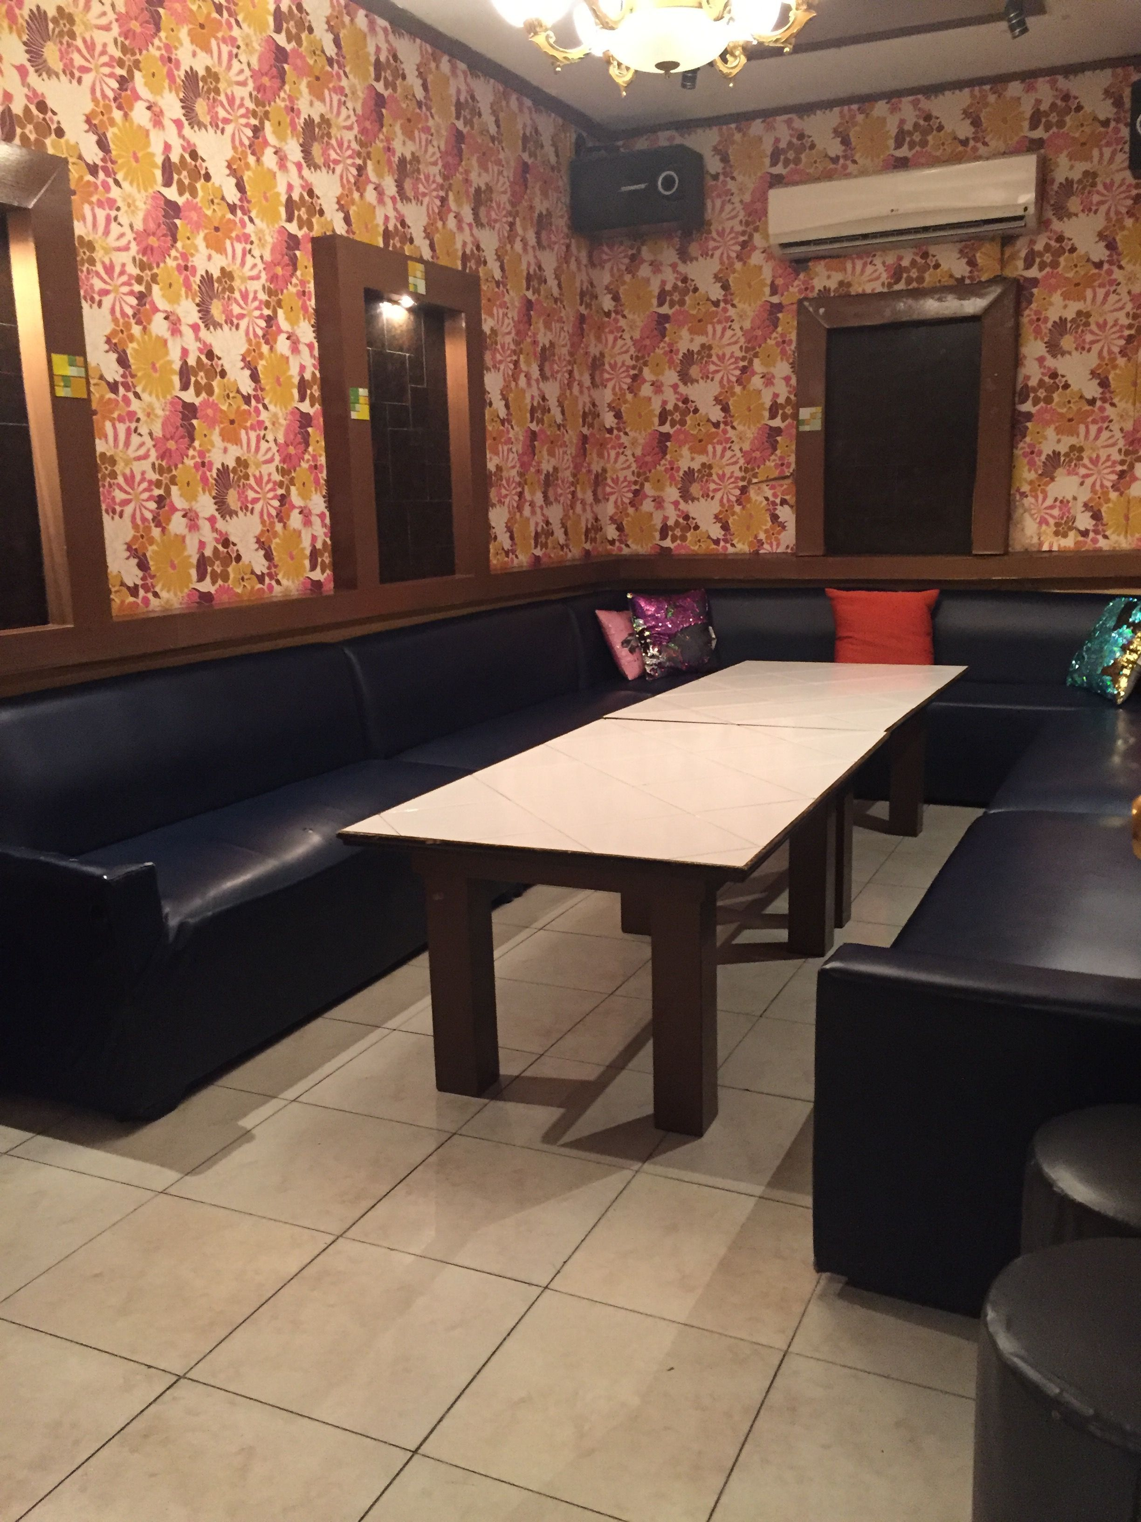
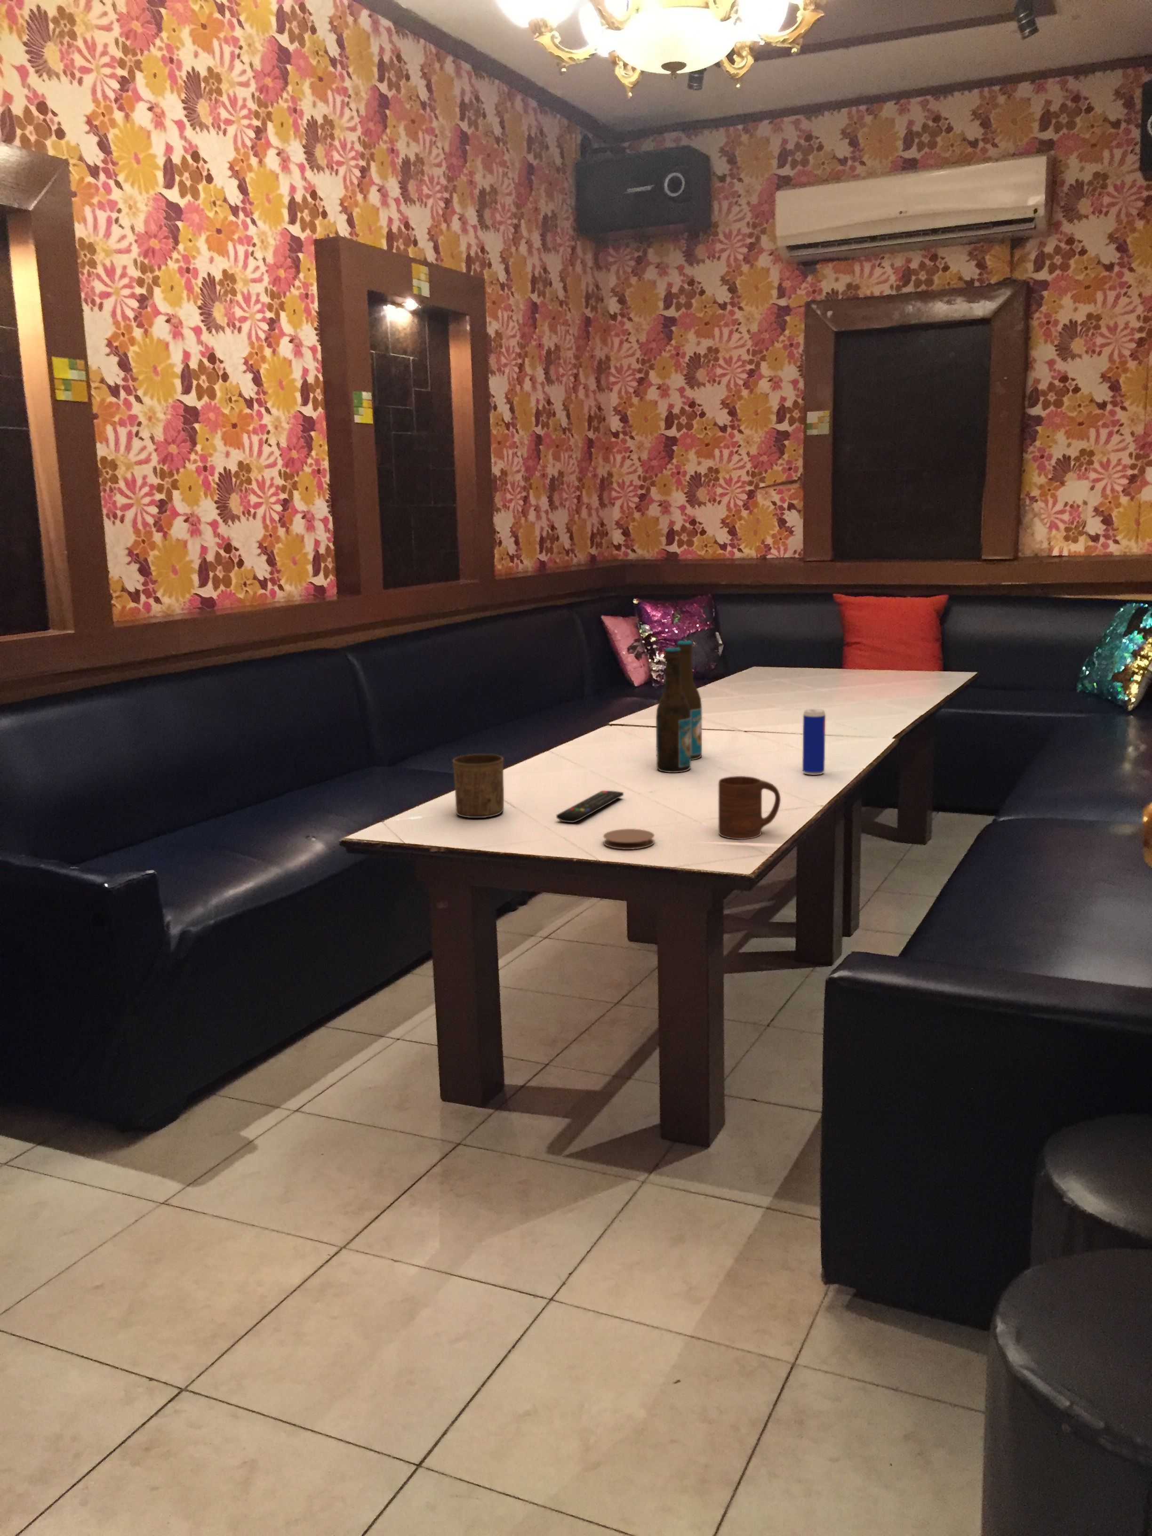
+ remote control (592, 805)
+ cup (745, 807)
+ cup (479, 786)
+ beer bottle (679, 704)
+ beverage can (813, 741)
+ coaster (629, 838)
